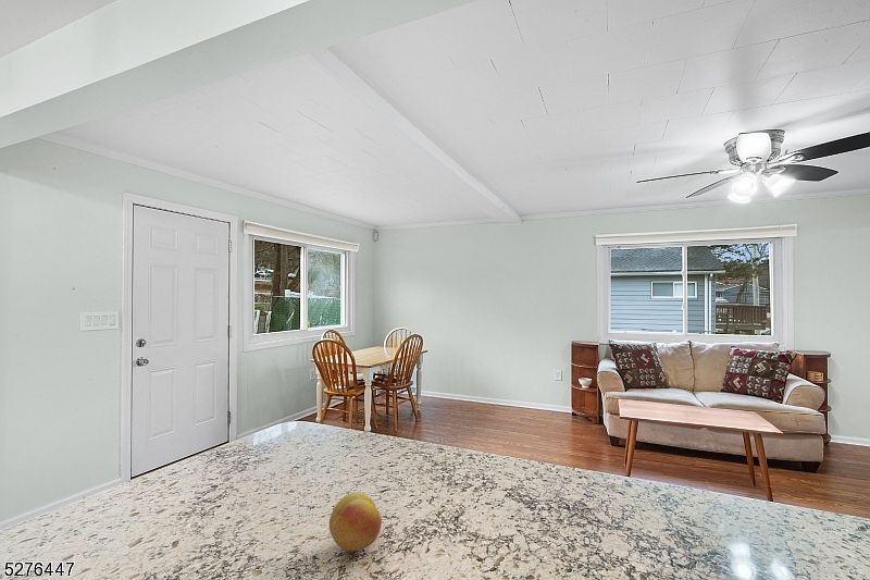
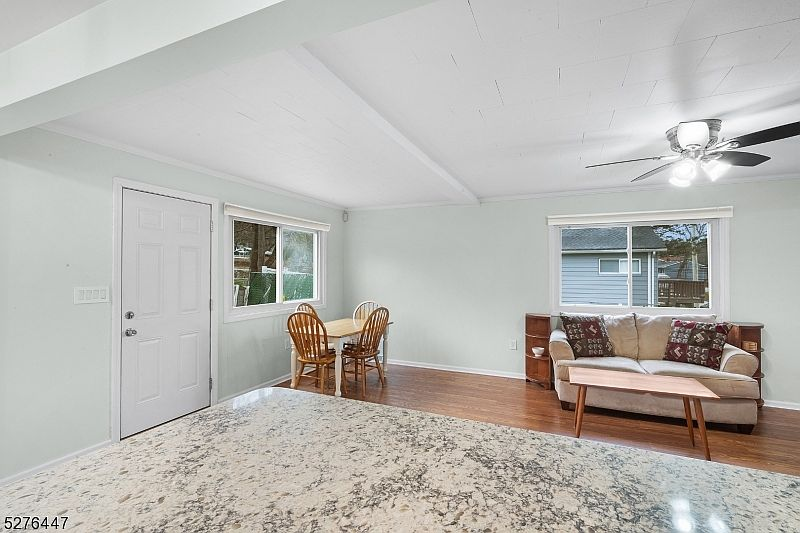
- fruit (355, 521)
